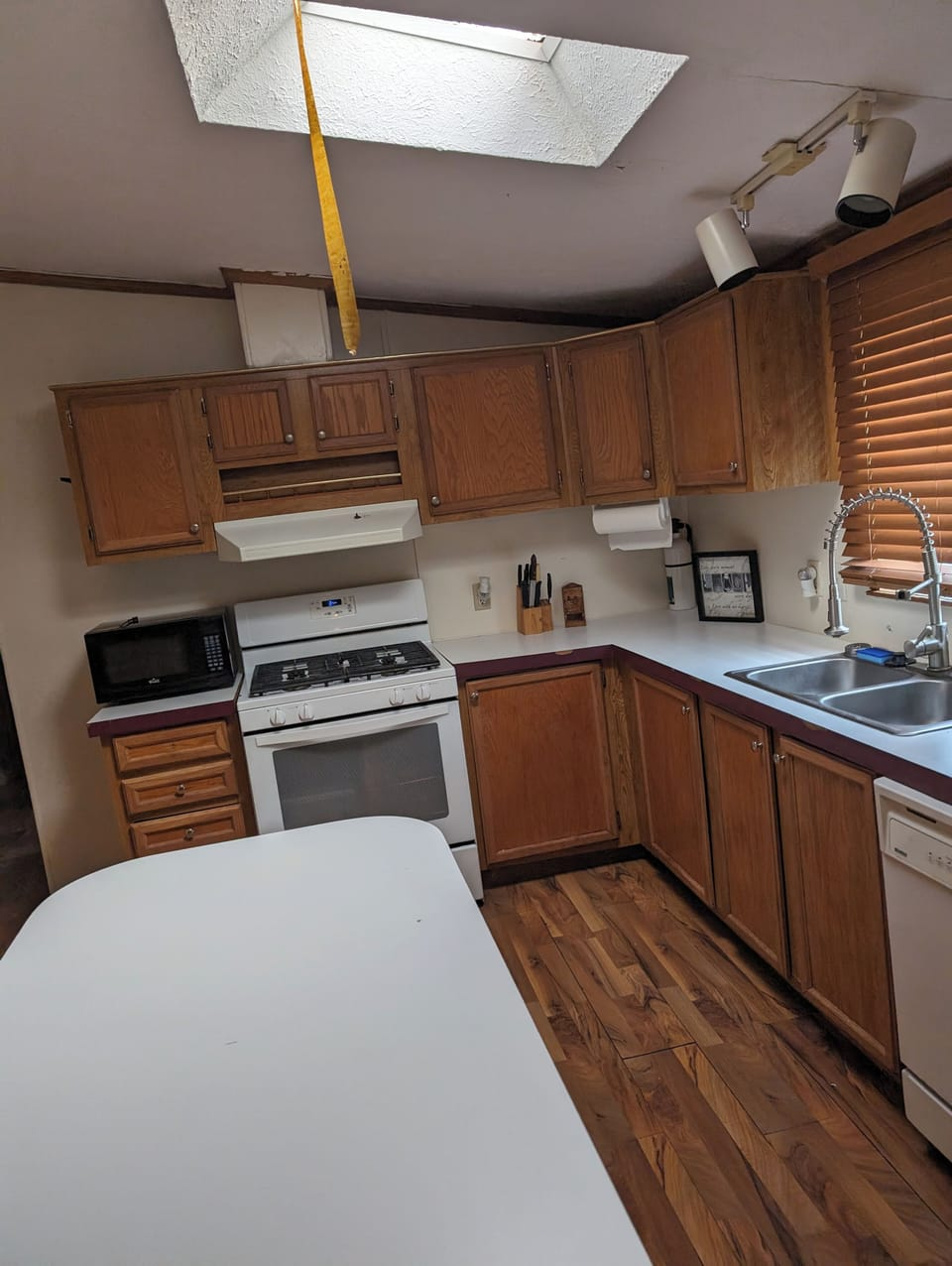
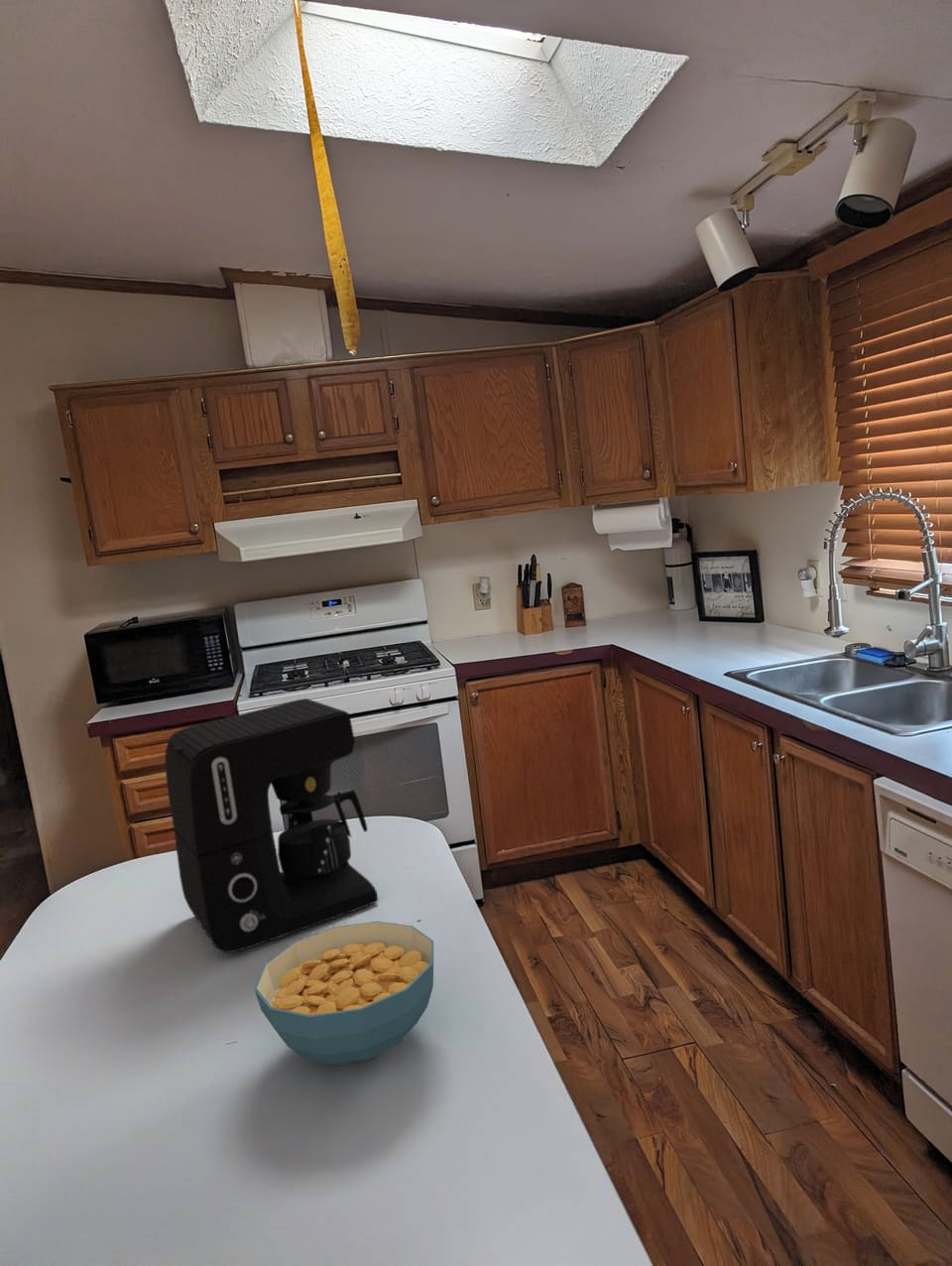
+ coffee maker (281, 814)
+ cereal bowl (352, 1004)
